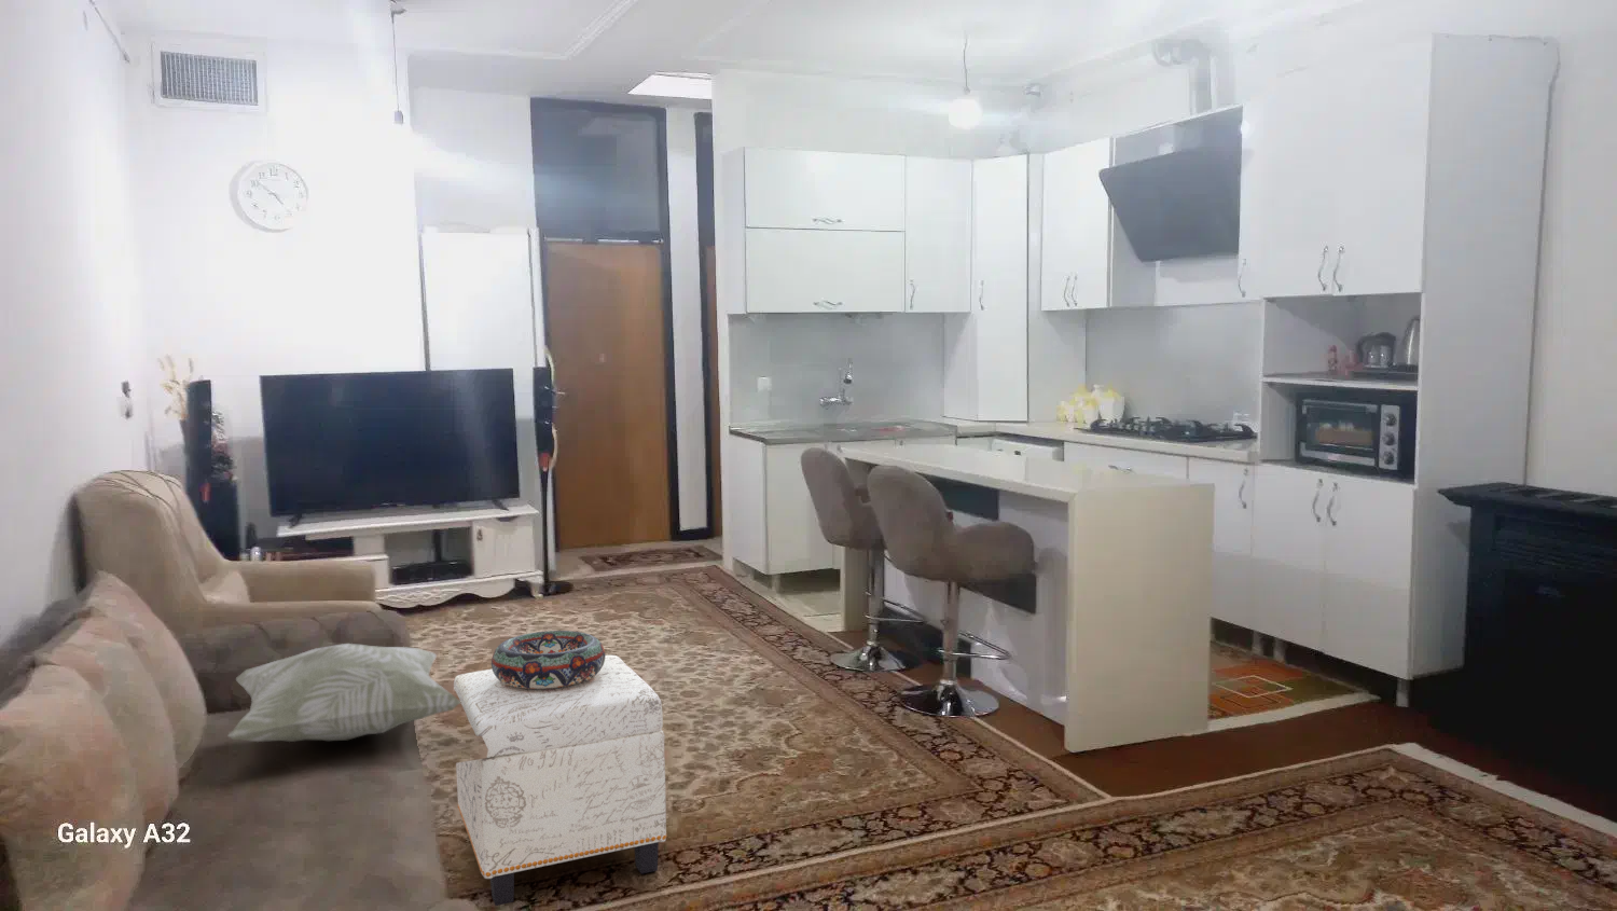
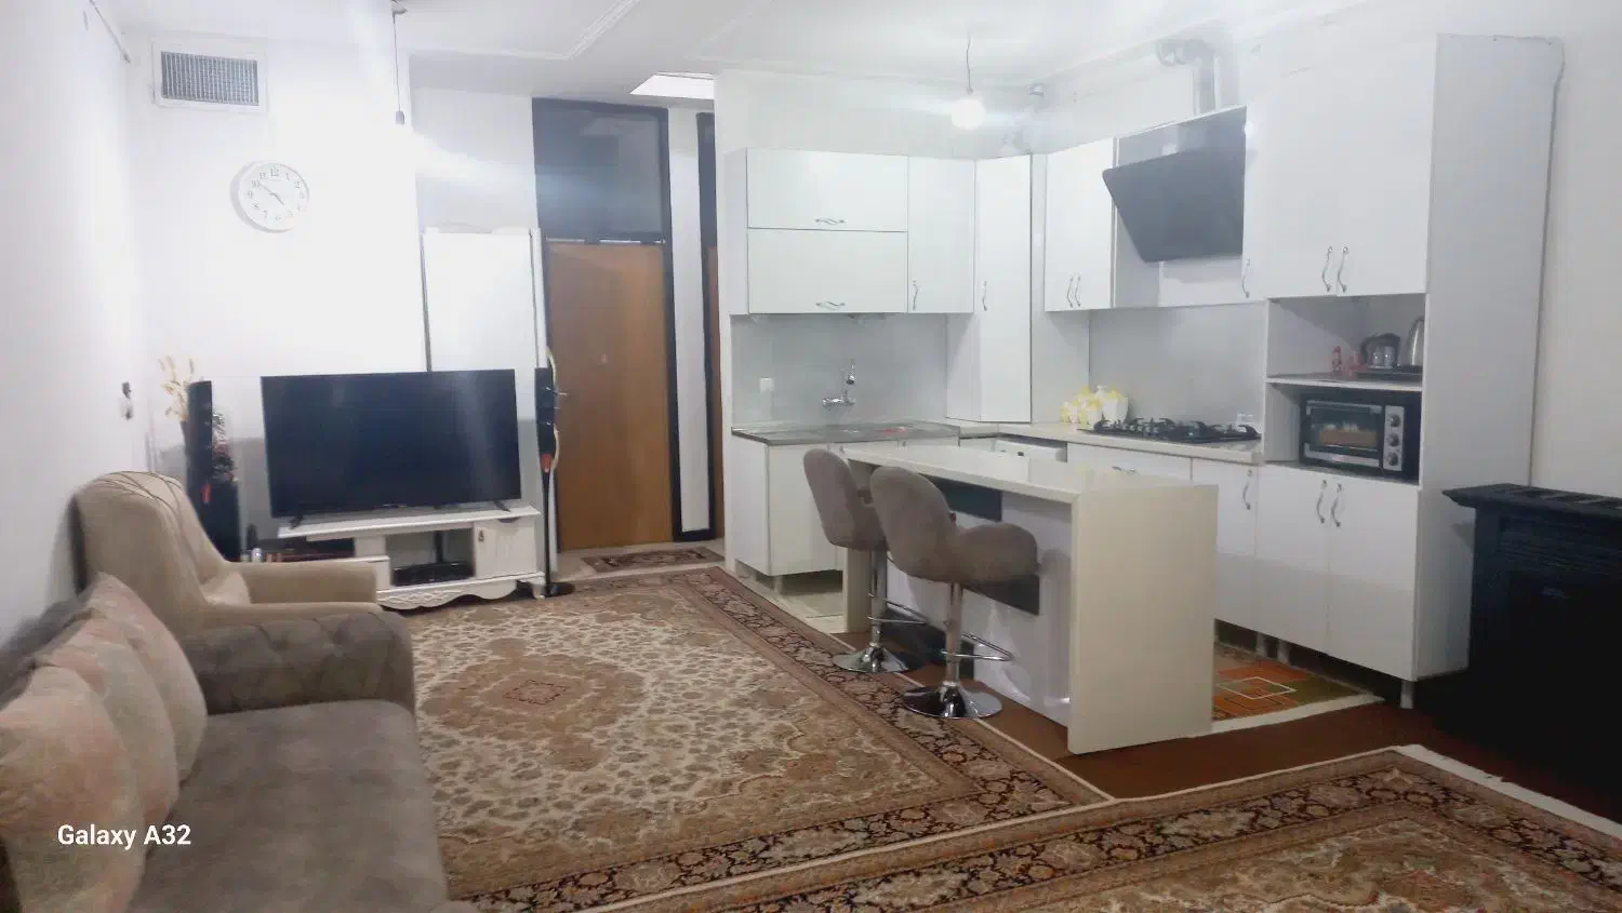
- decorative pillow (344, 690)
- decorative bowl (549, 659)
- ottoman (556, 764)
